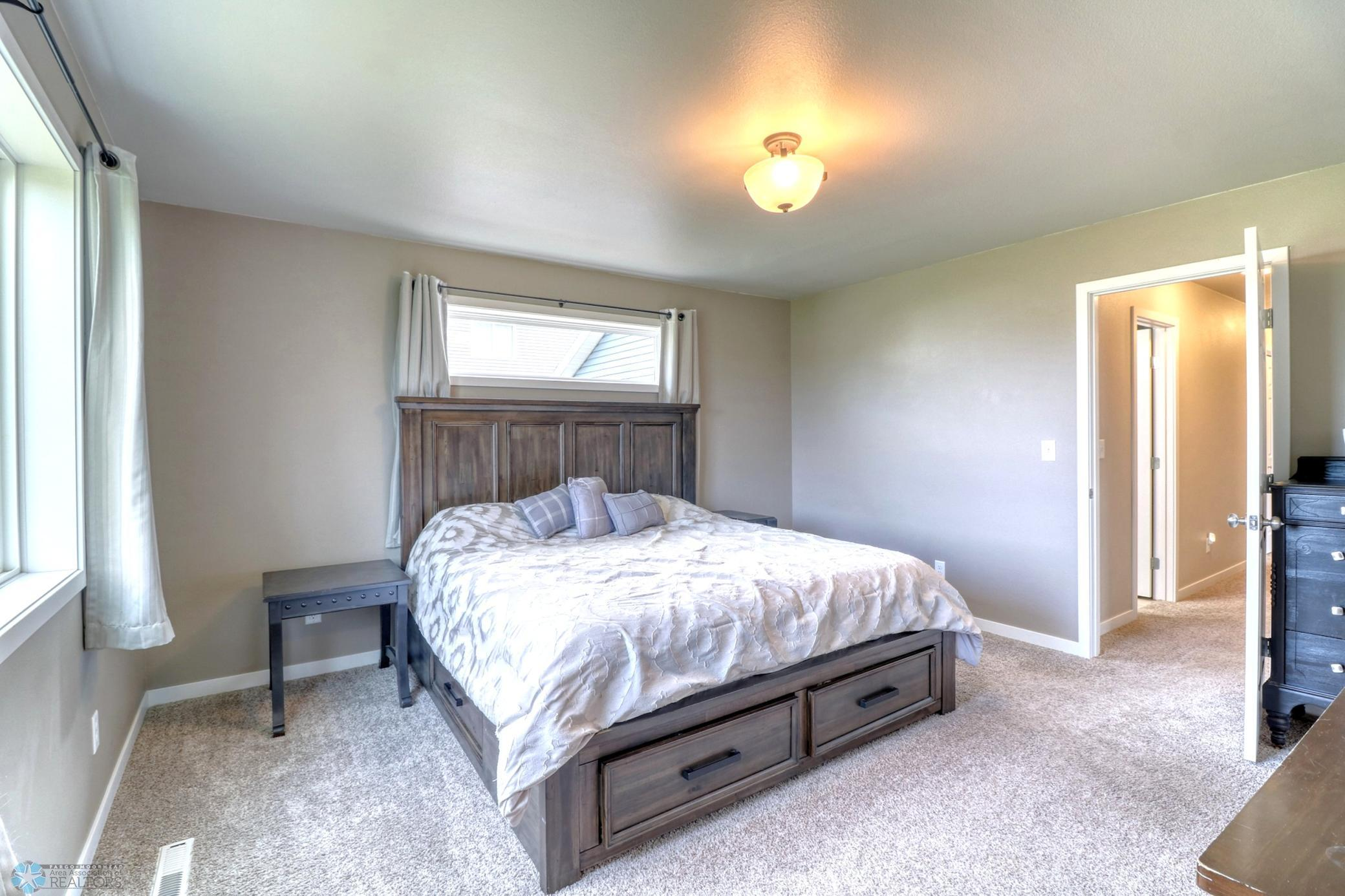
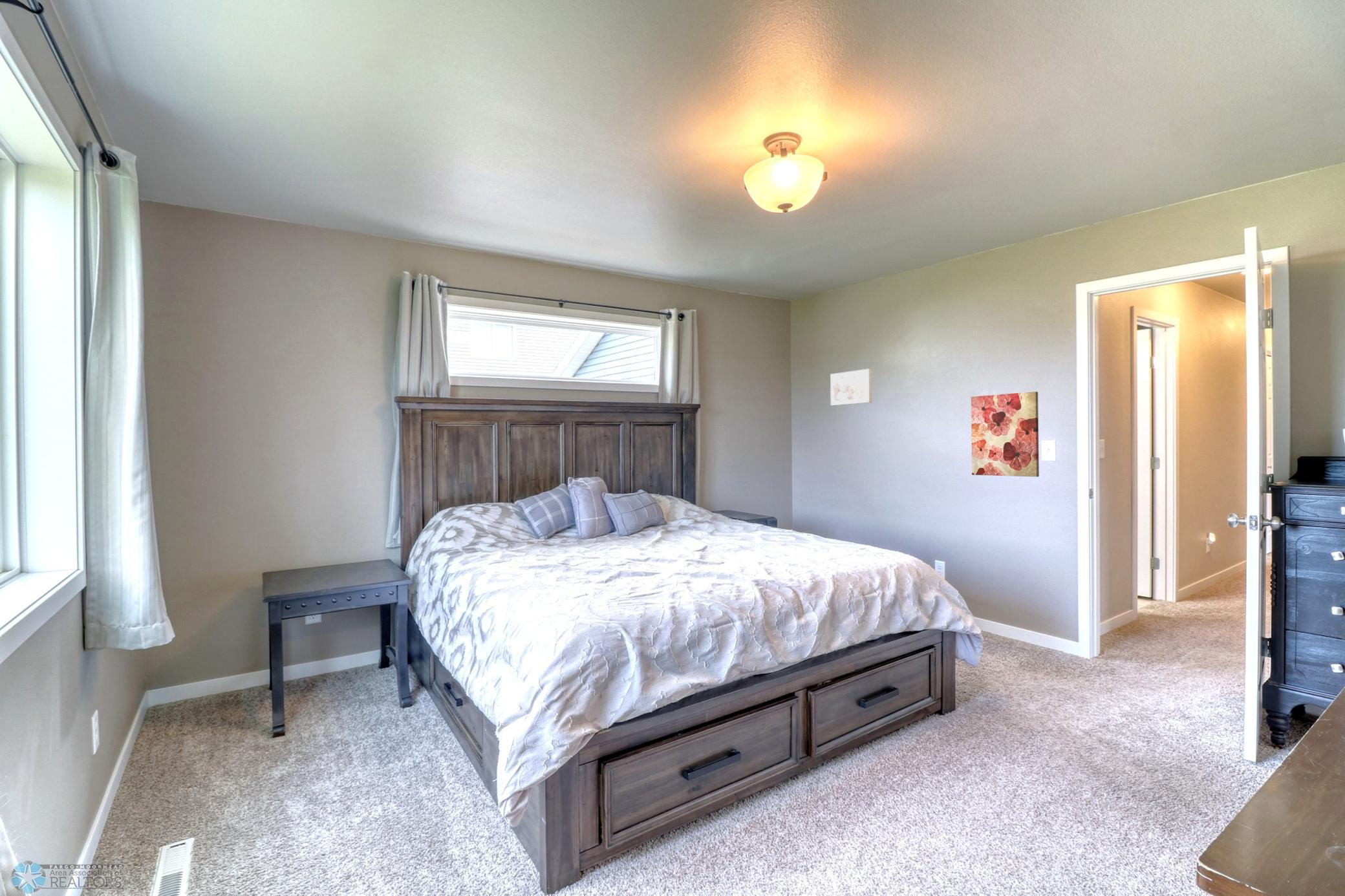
+ wall art (1003, 434)
+ wall art (850, 387)
